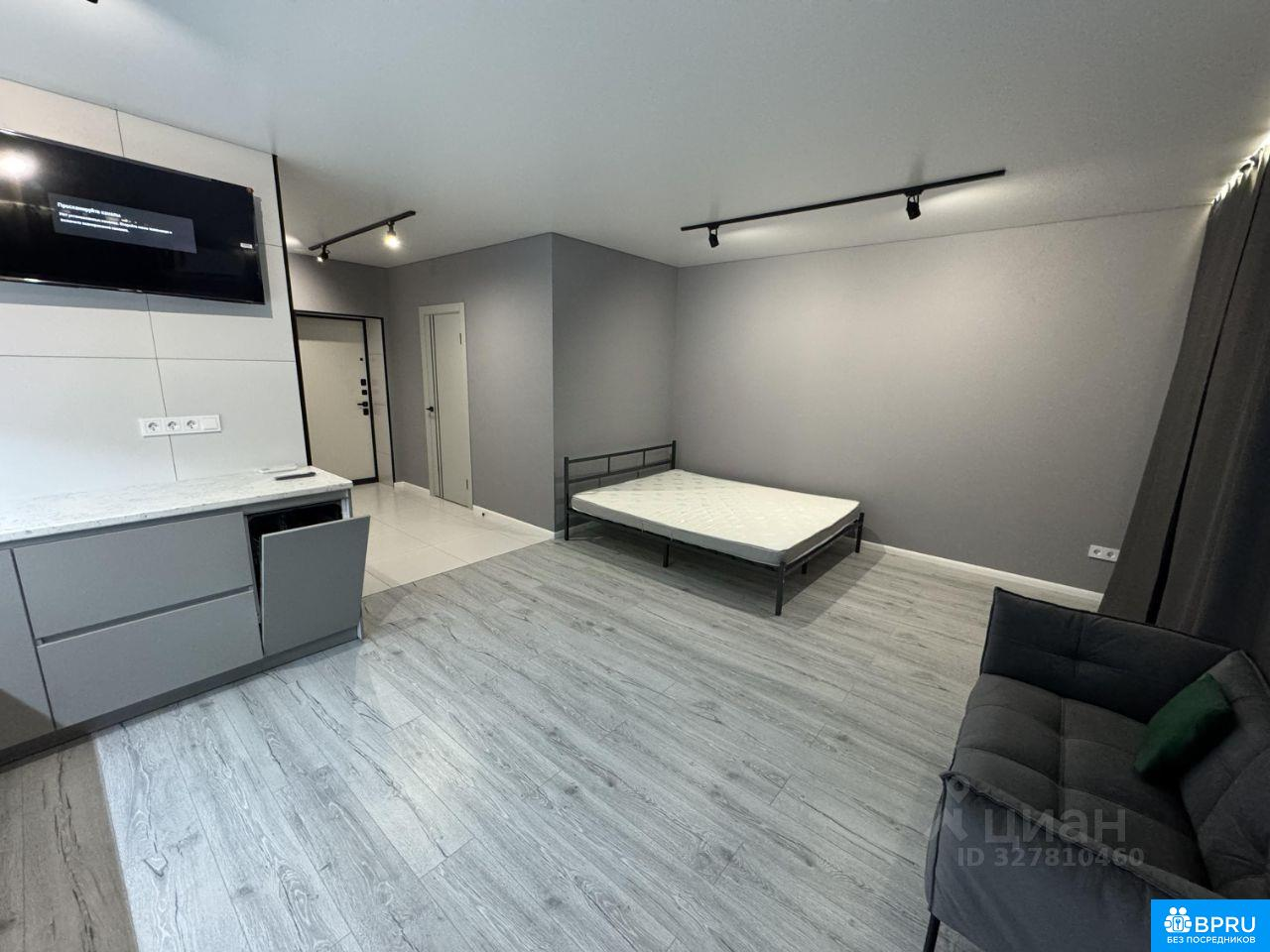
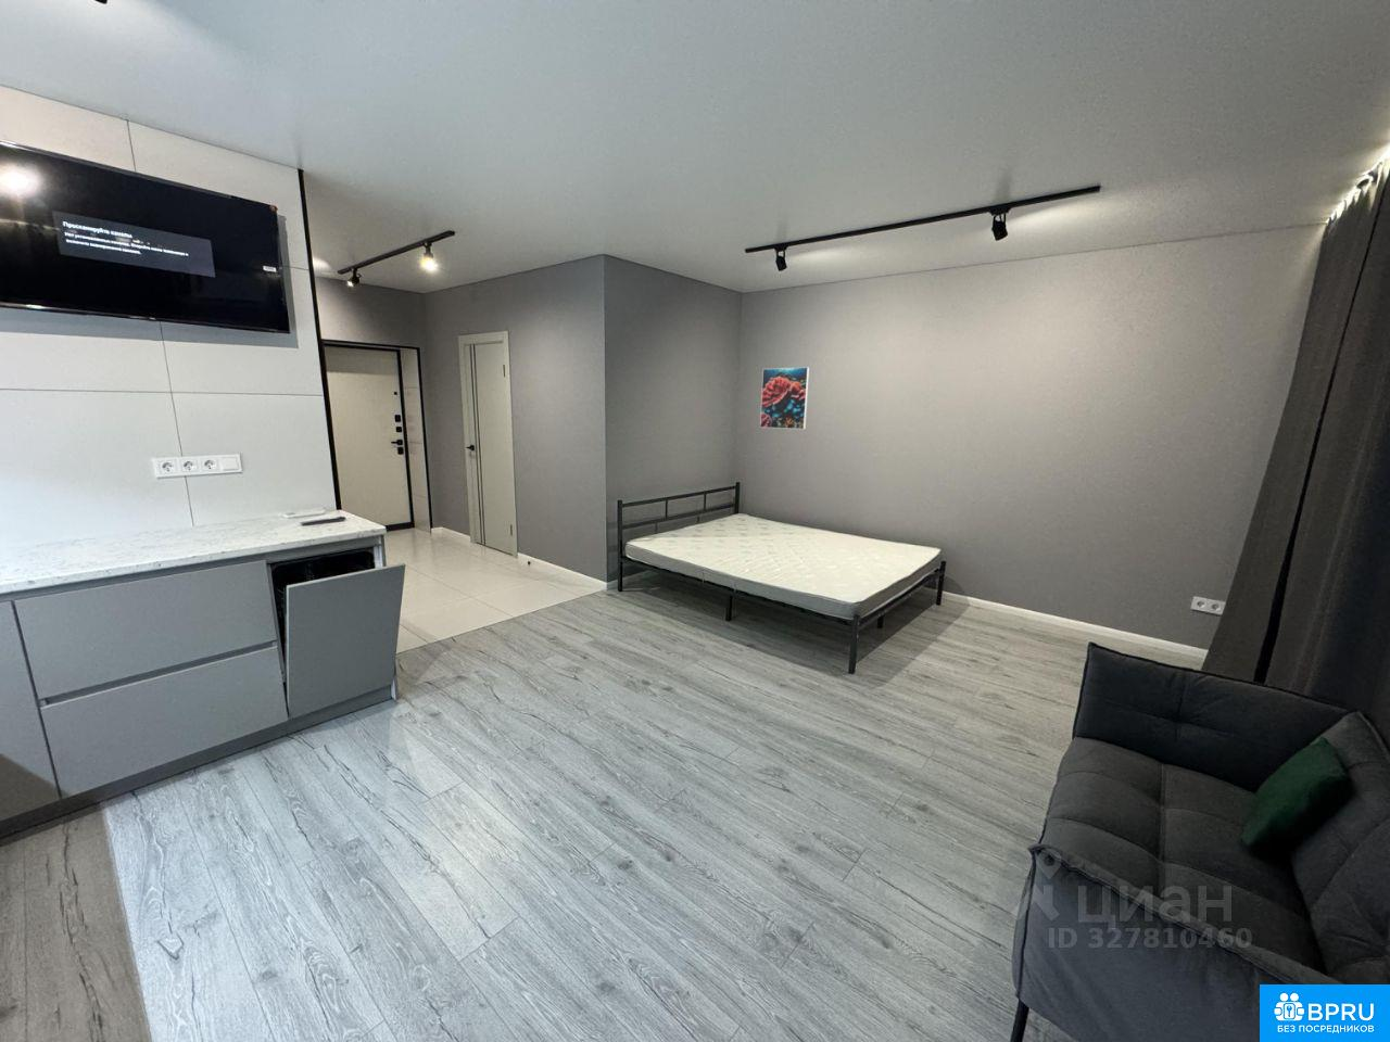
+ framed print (783, 398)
